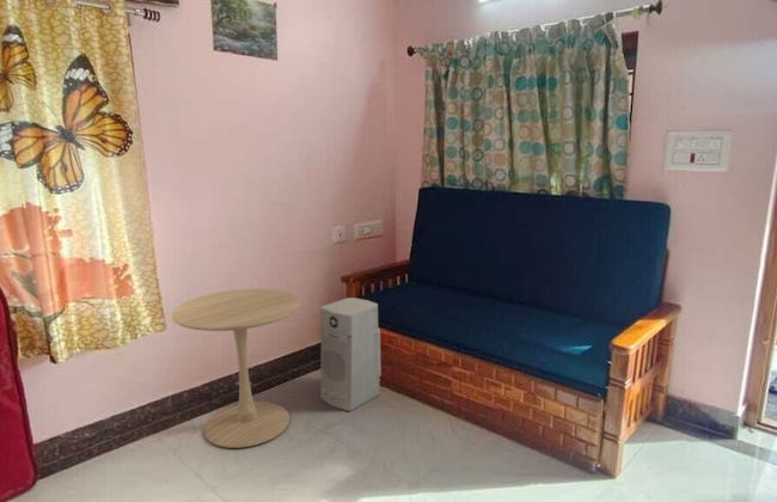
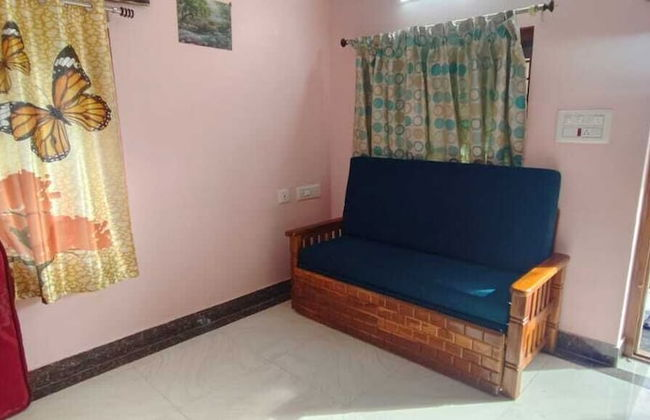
- air purifier (350, 351)
- side table (243, 366)
